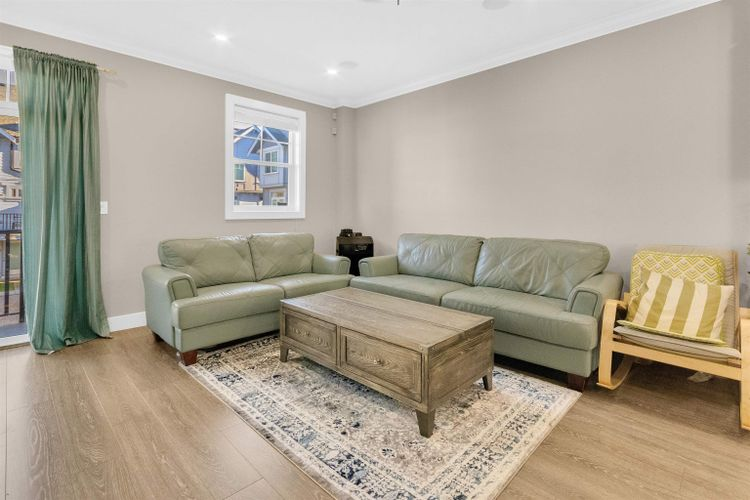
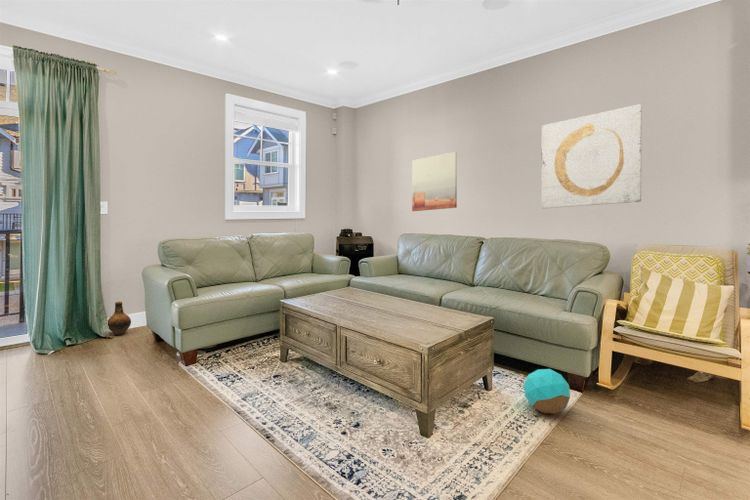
+ wall art (433, 183)
+ wall art (587, 160)
+ ball (546, 390)
+ ceramic jug (119, 318)
